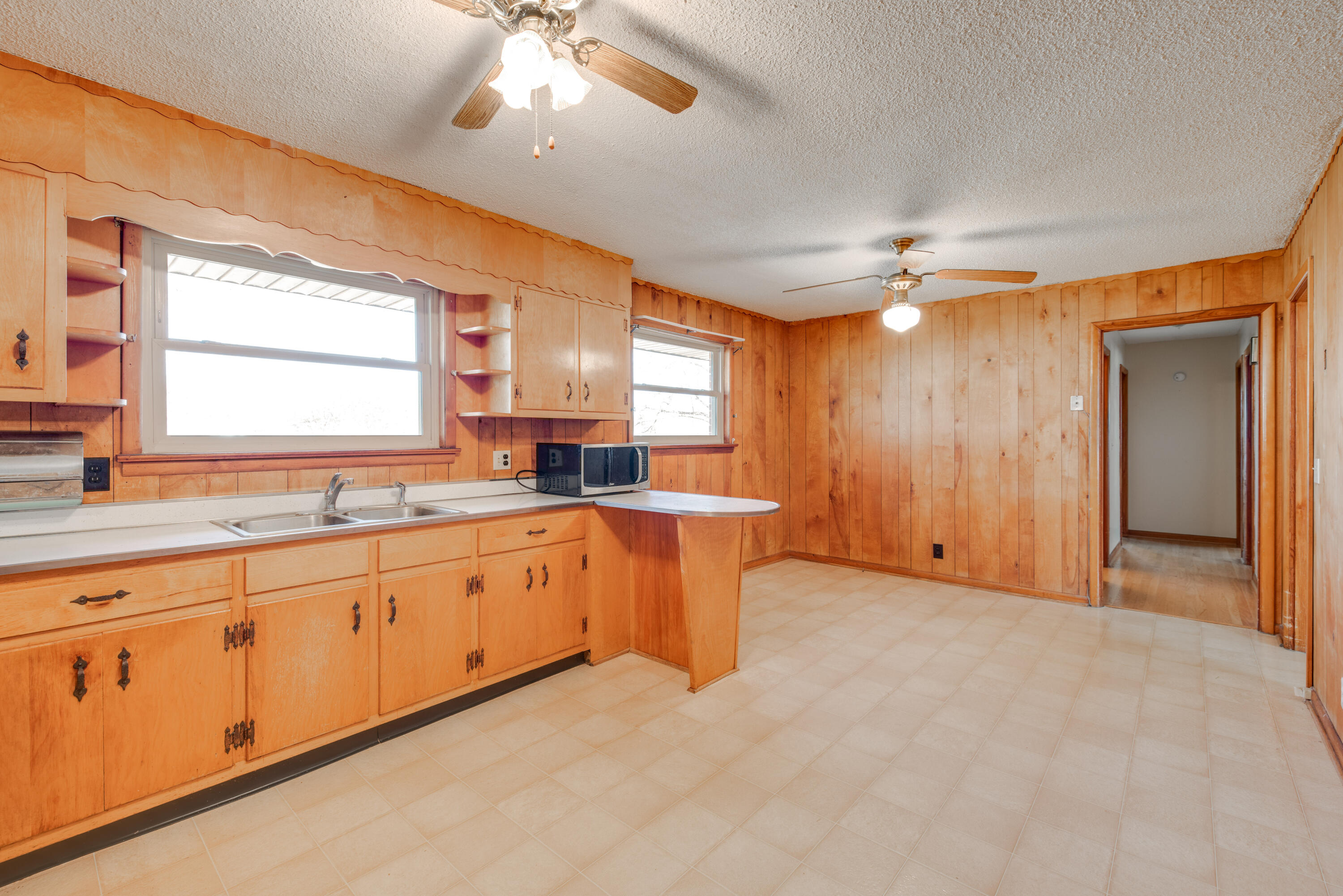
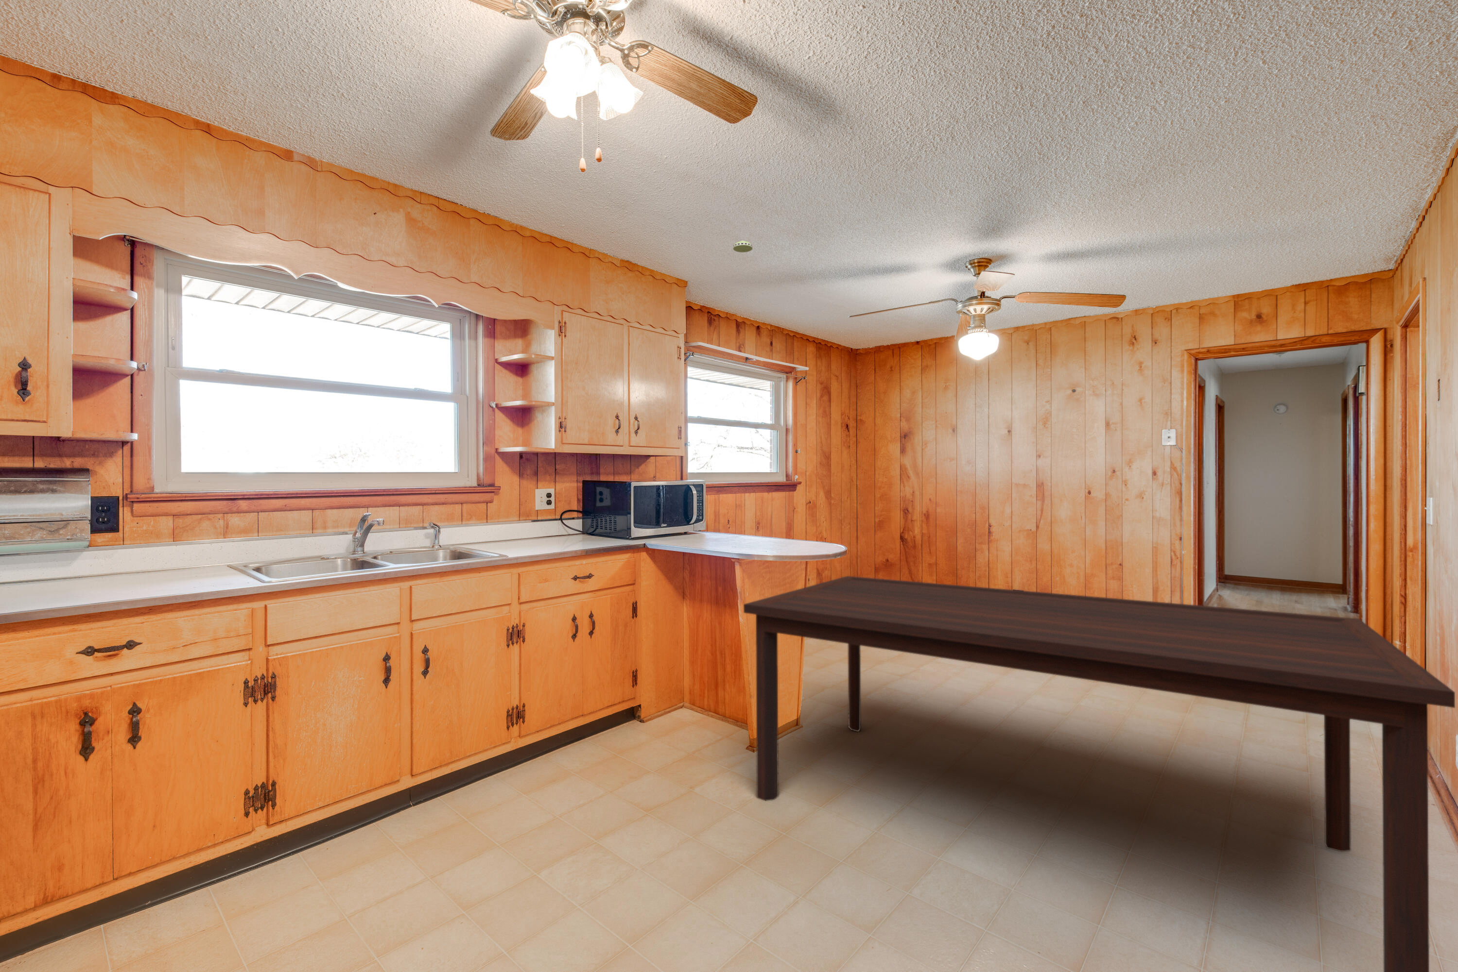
+ smoke detector (743, 246)
+ dining table (1037, 672)
